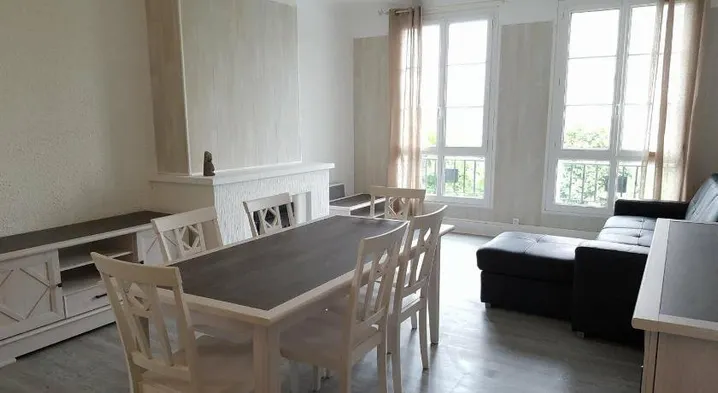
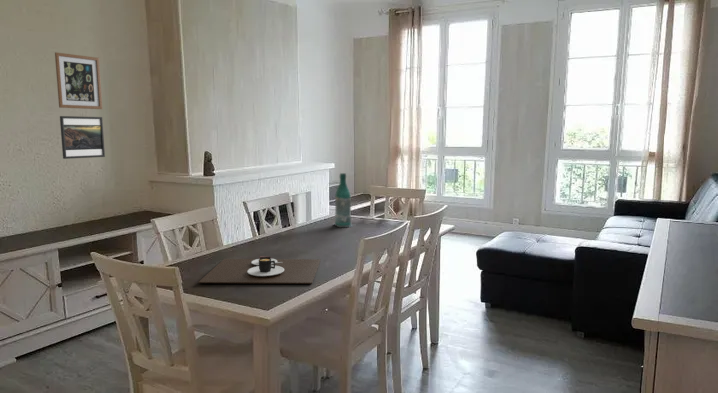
+ place mat (264, 263)
+ wall art (79, 82)
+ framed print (83, 137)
+ bottle (343, 199)
